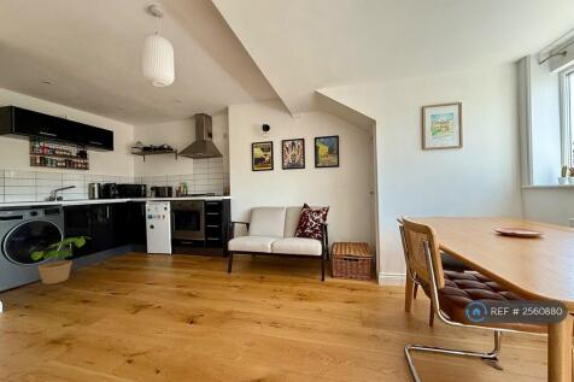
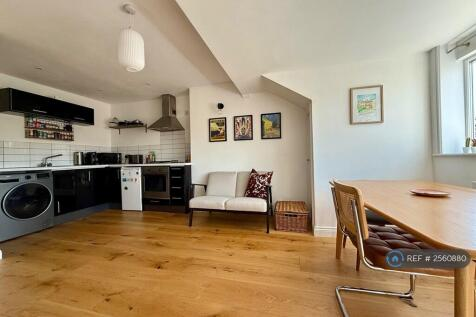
- potted plant (62, 260)
